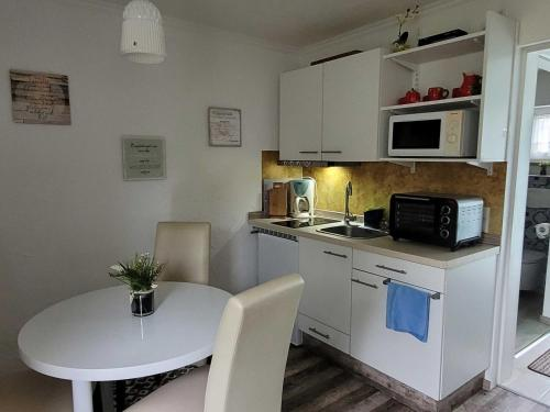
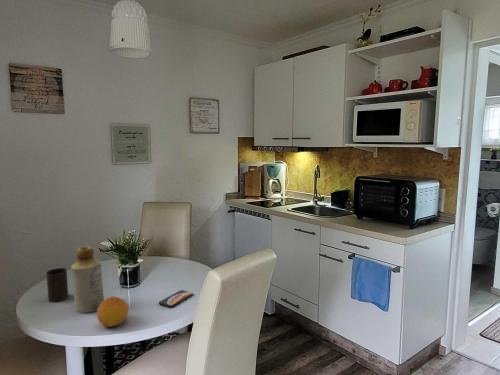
+ smartphone (176, 298)
+ bottle (87, 277)
+ cup (57, 284)
+ fruit (112, 310)
